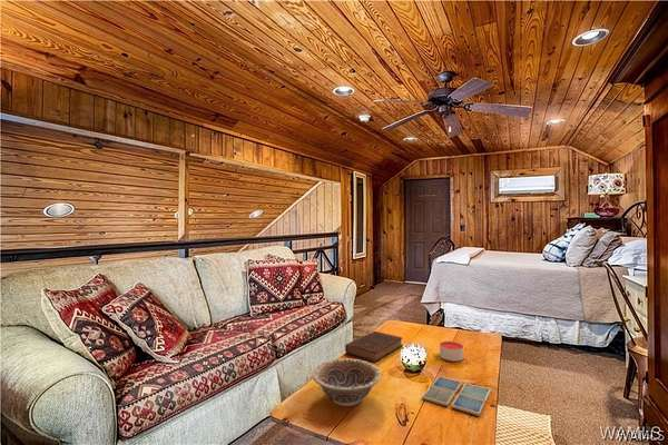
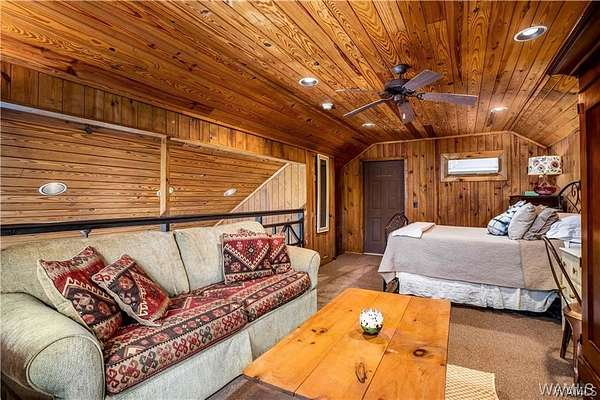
- book (374, 345)
- decorative bowl (346, 385)
- candle (451, 349)
- drink coaster (458, 394)
